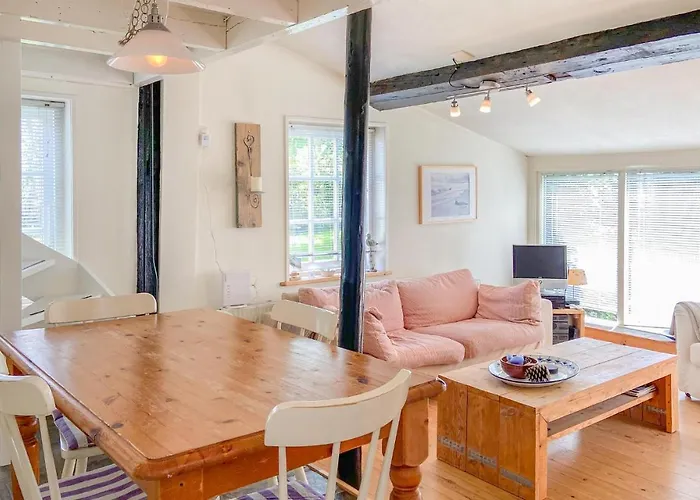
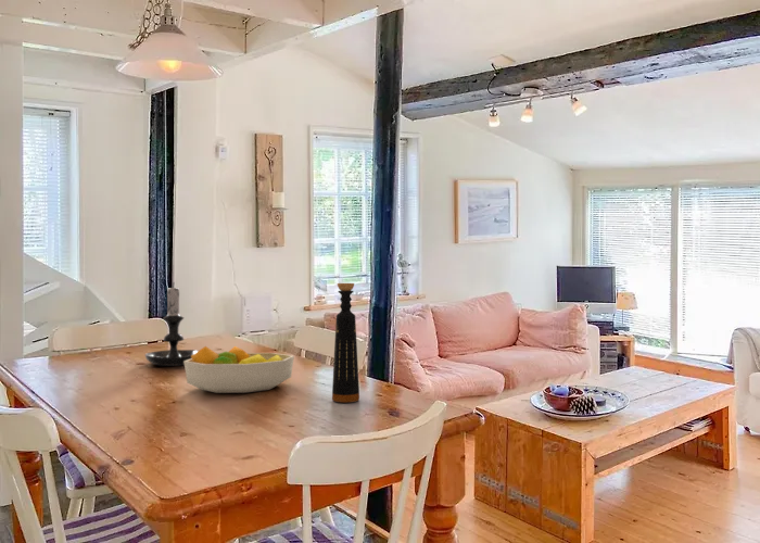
+ bottle (345, 341)
+ fruit bowl (240, 366)
+ candle holder (175, 323)
